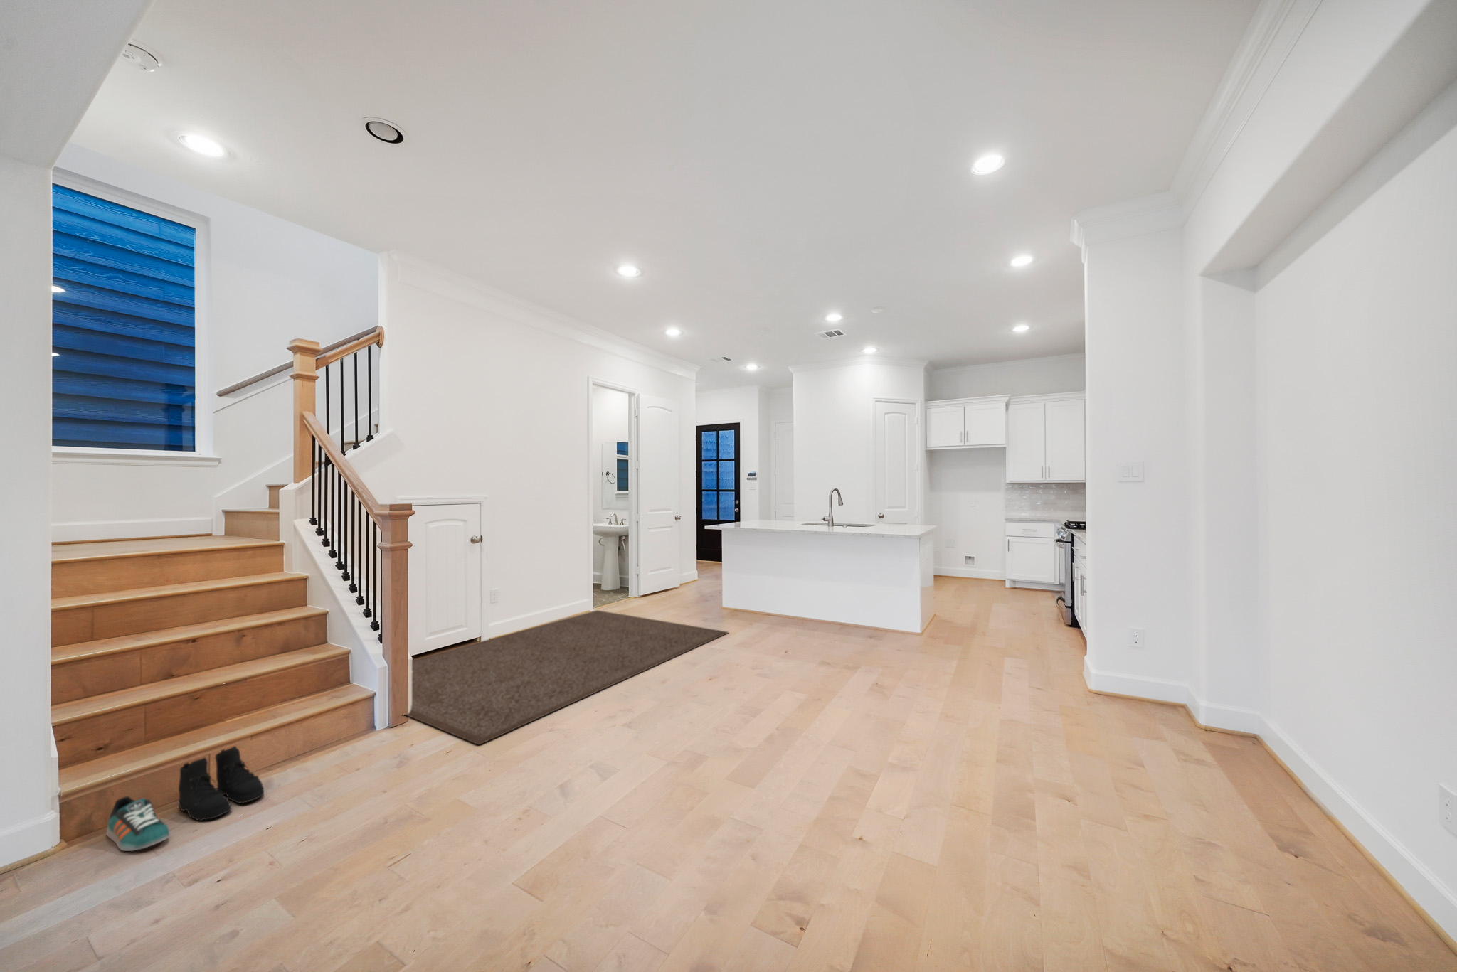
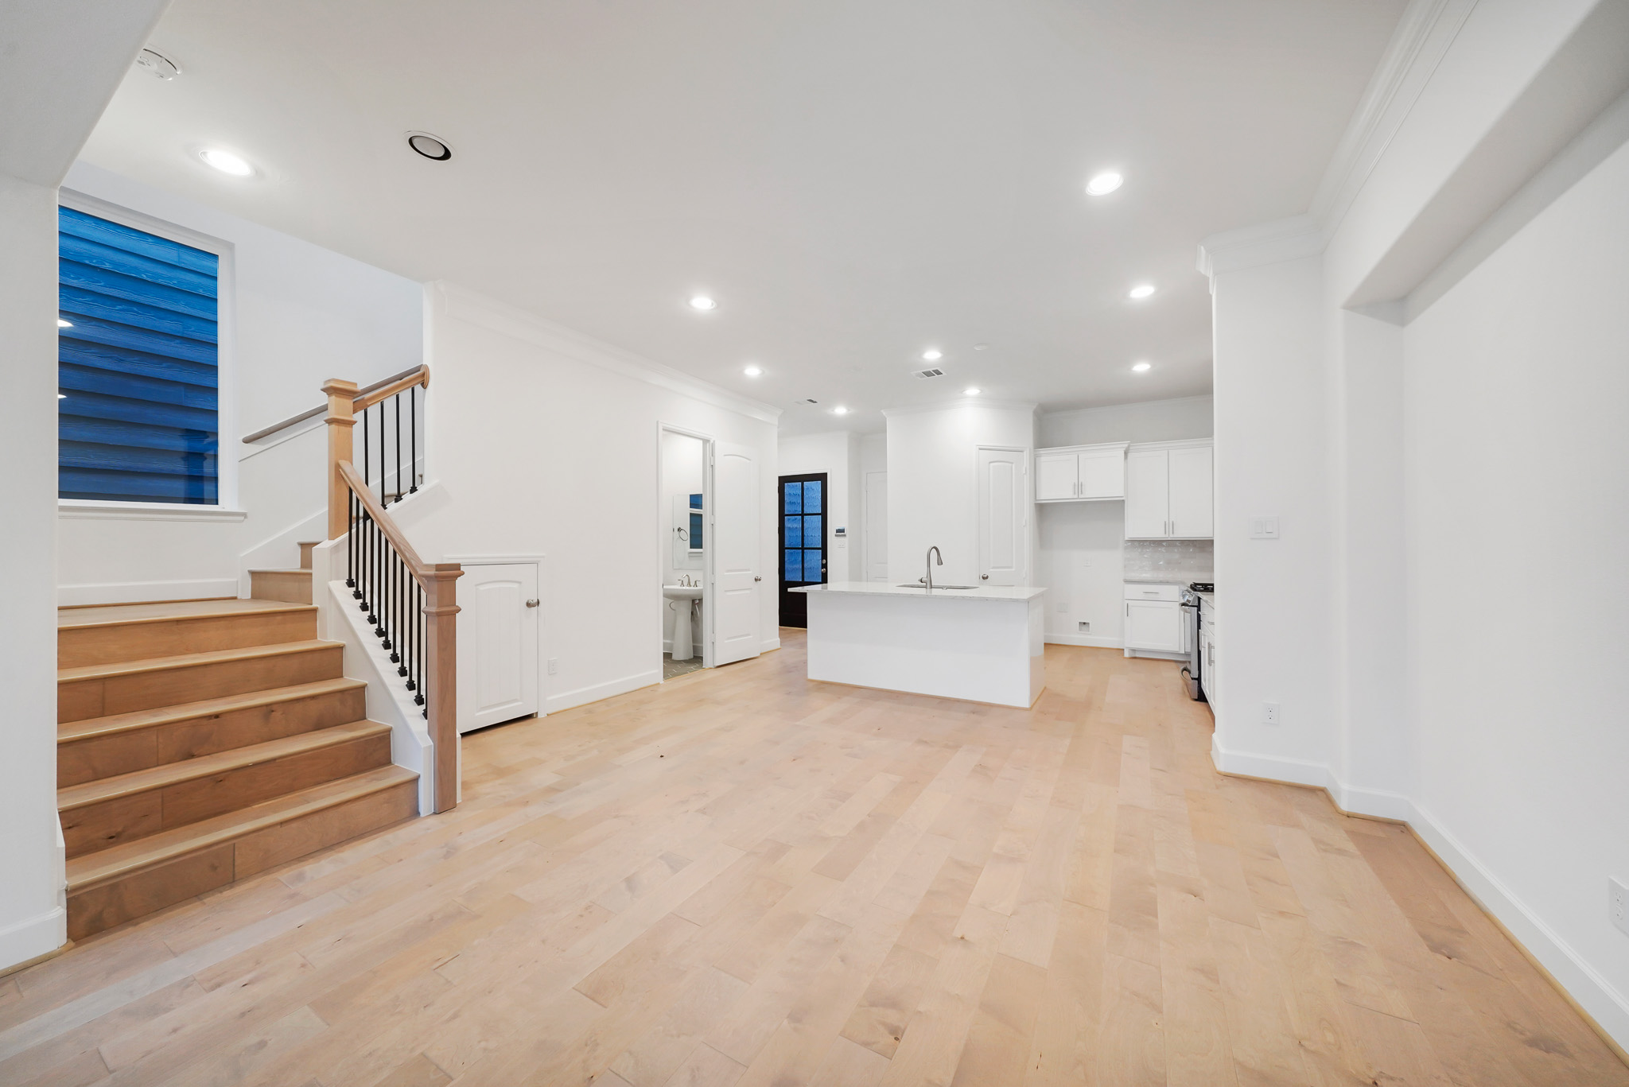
- rug (559, 653)
- sneaker (136, 821)
- boots (221, 778)
